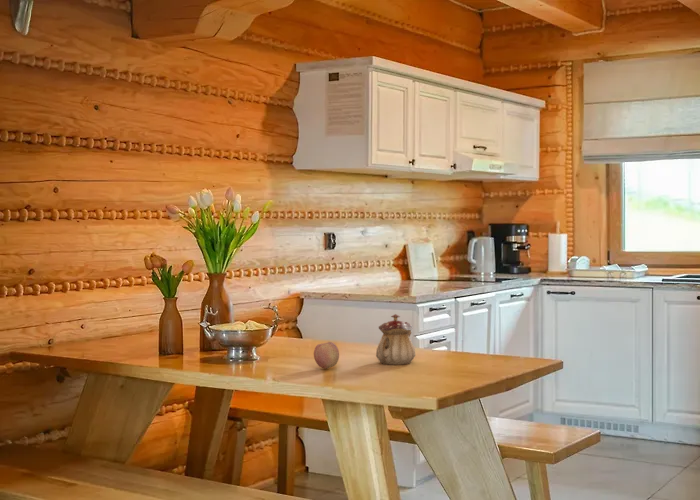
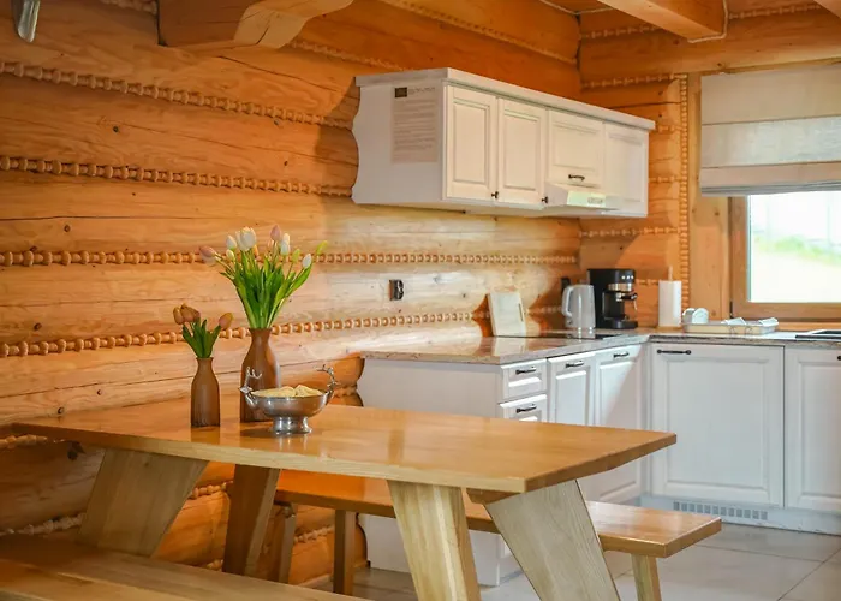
- teapot (394, 338)
- fruit (326, 355)
